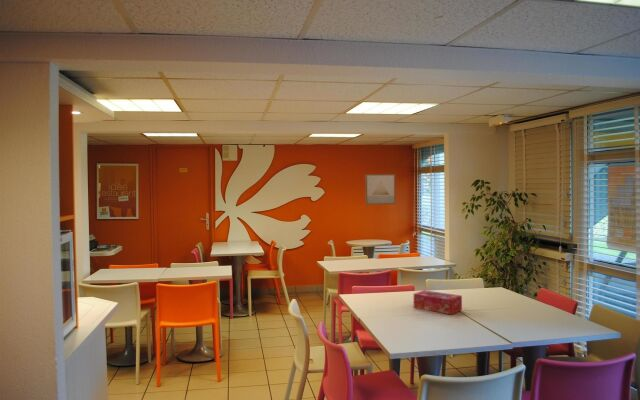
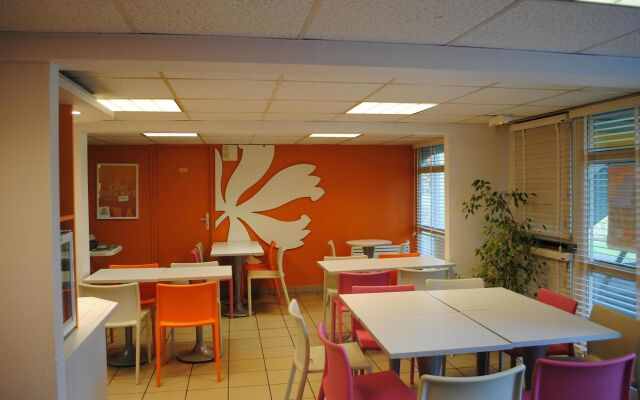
- wall art (380, 189)
- tissue box (437, 301)
